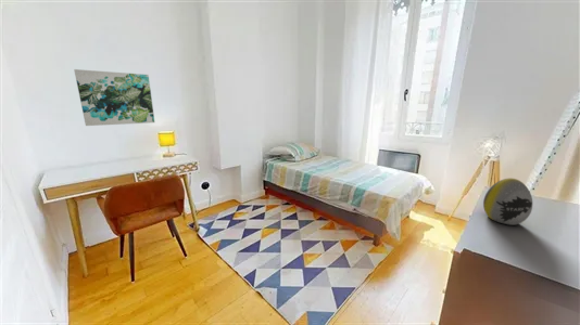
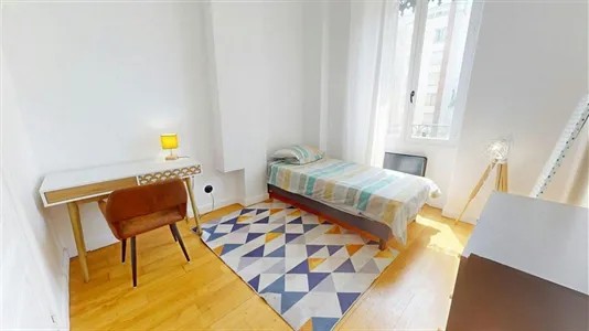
- decorative egg (507, 199)
- wall art (118, 99)
